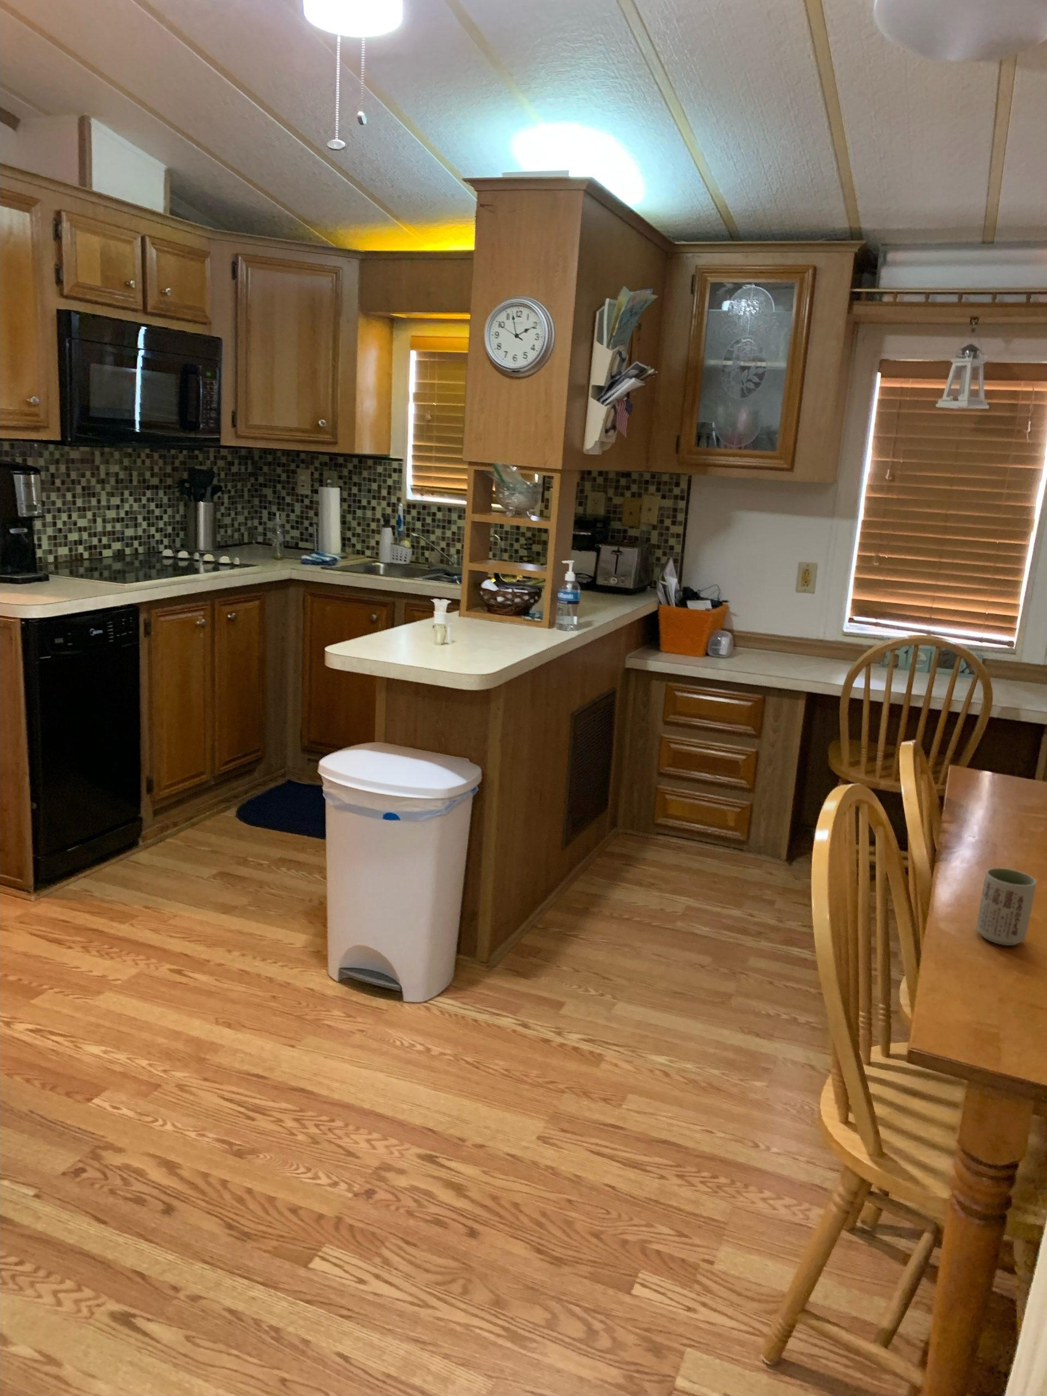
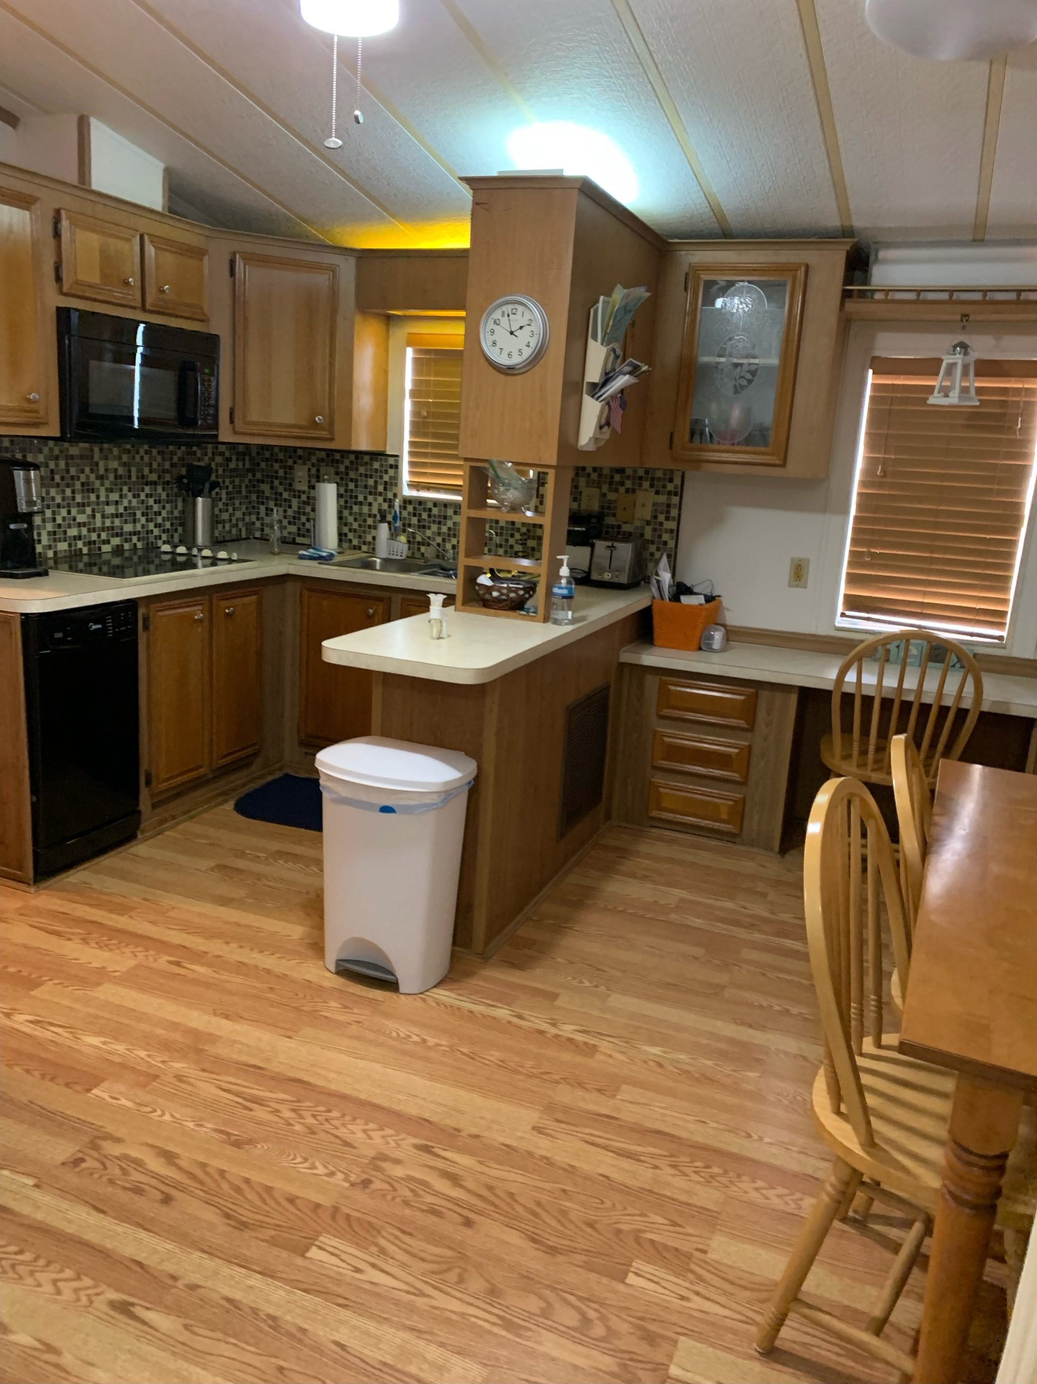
- cup (1005, 907)
